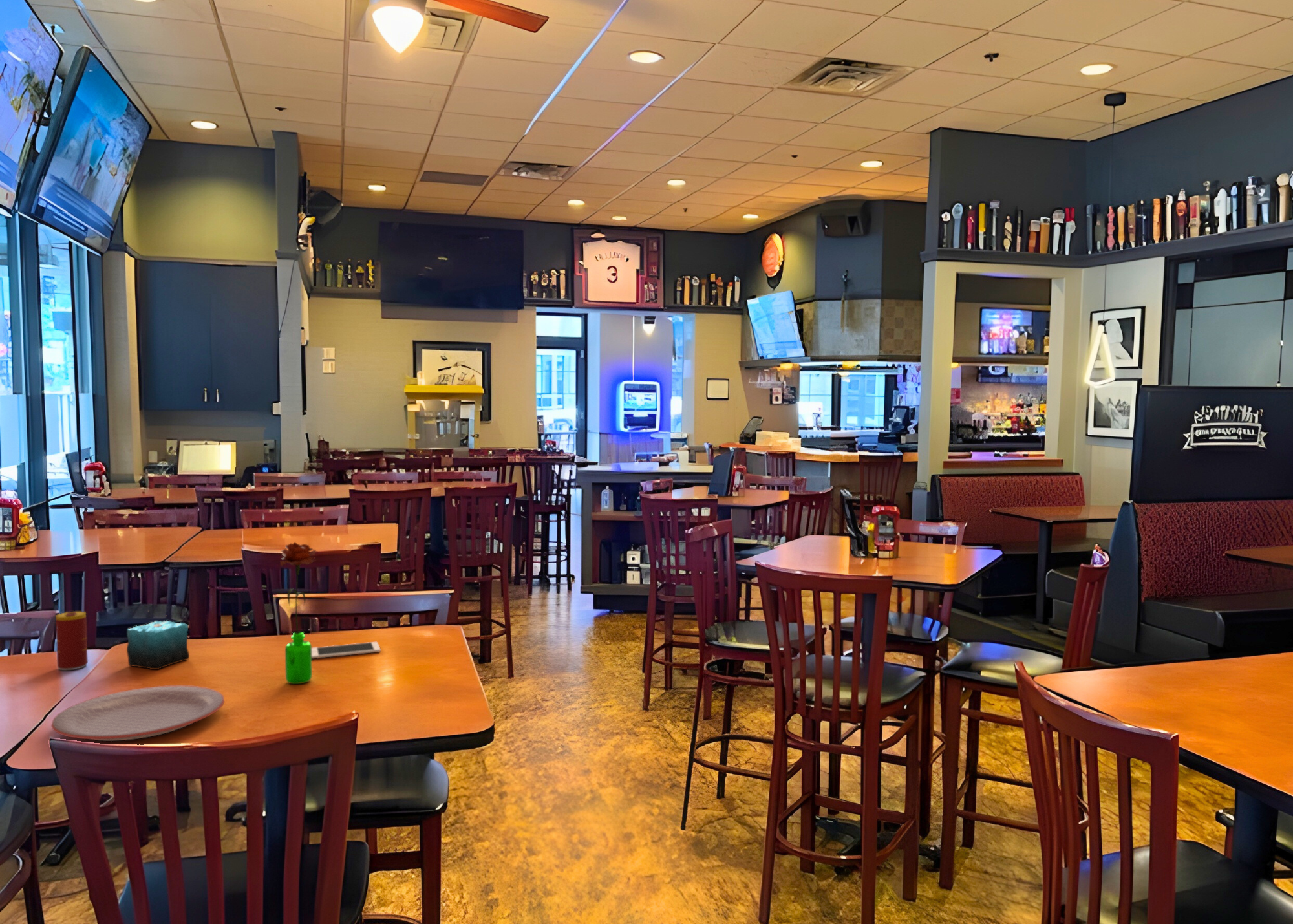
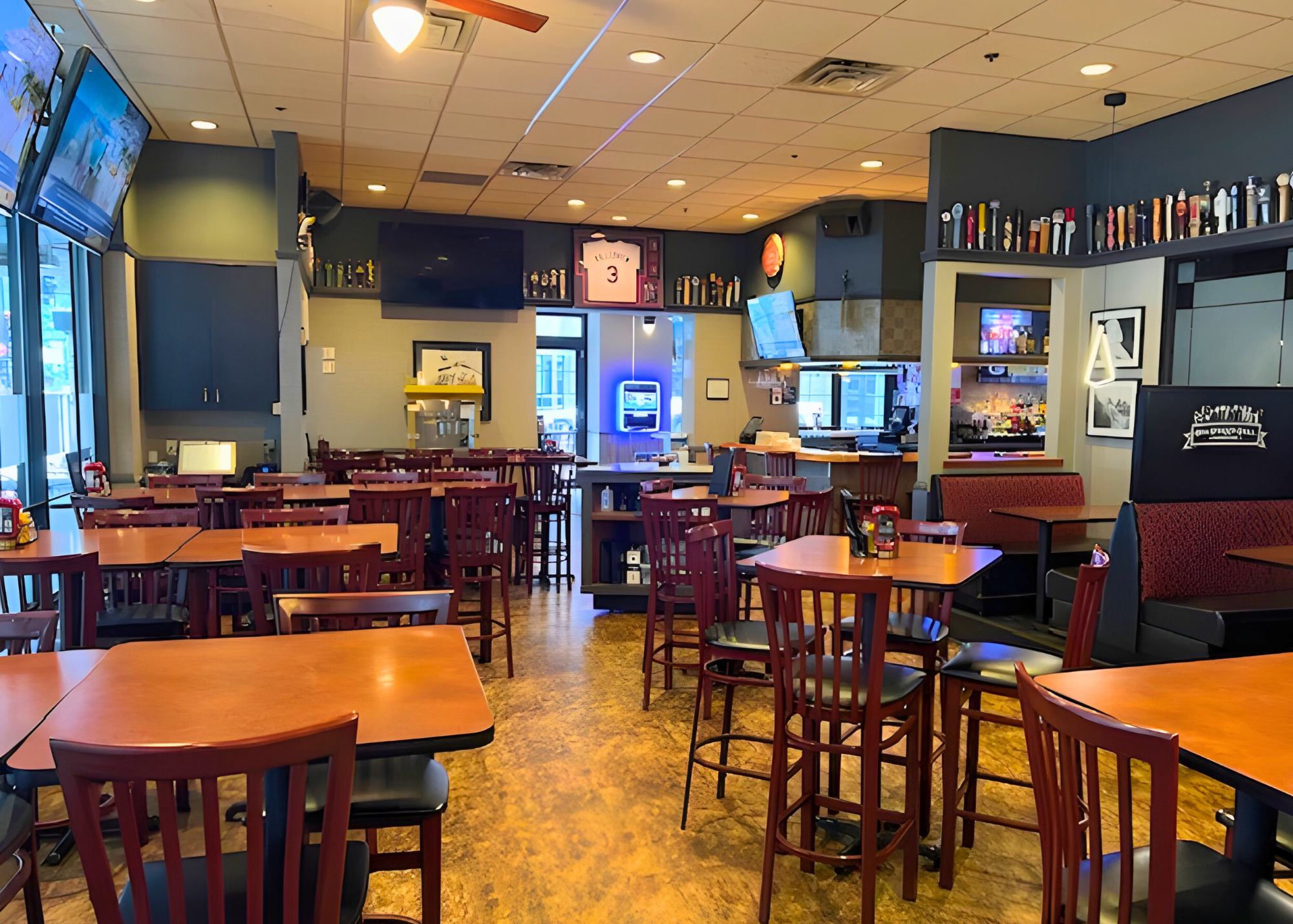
- cell phone (344, 650)
- candle (157, 636)
- flower (297, 612)
- beverage can (72, 640)
- plate (142, 714)
